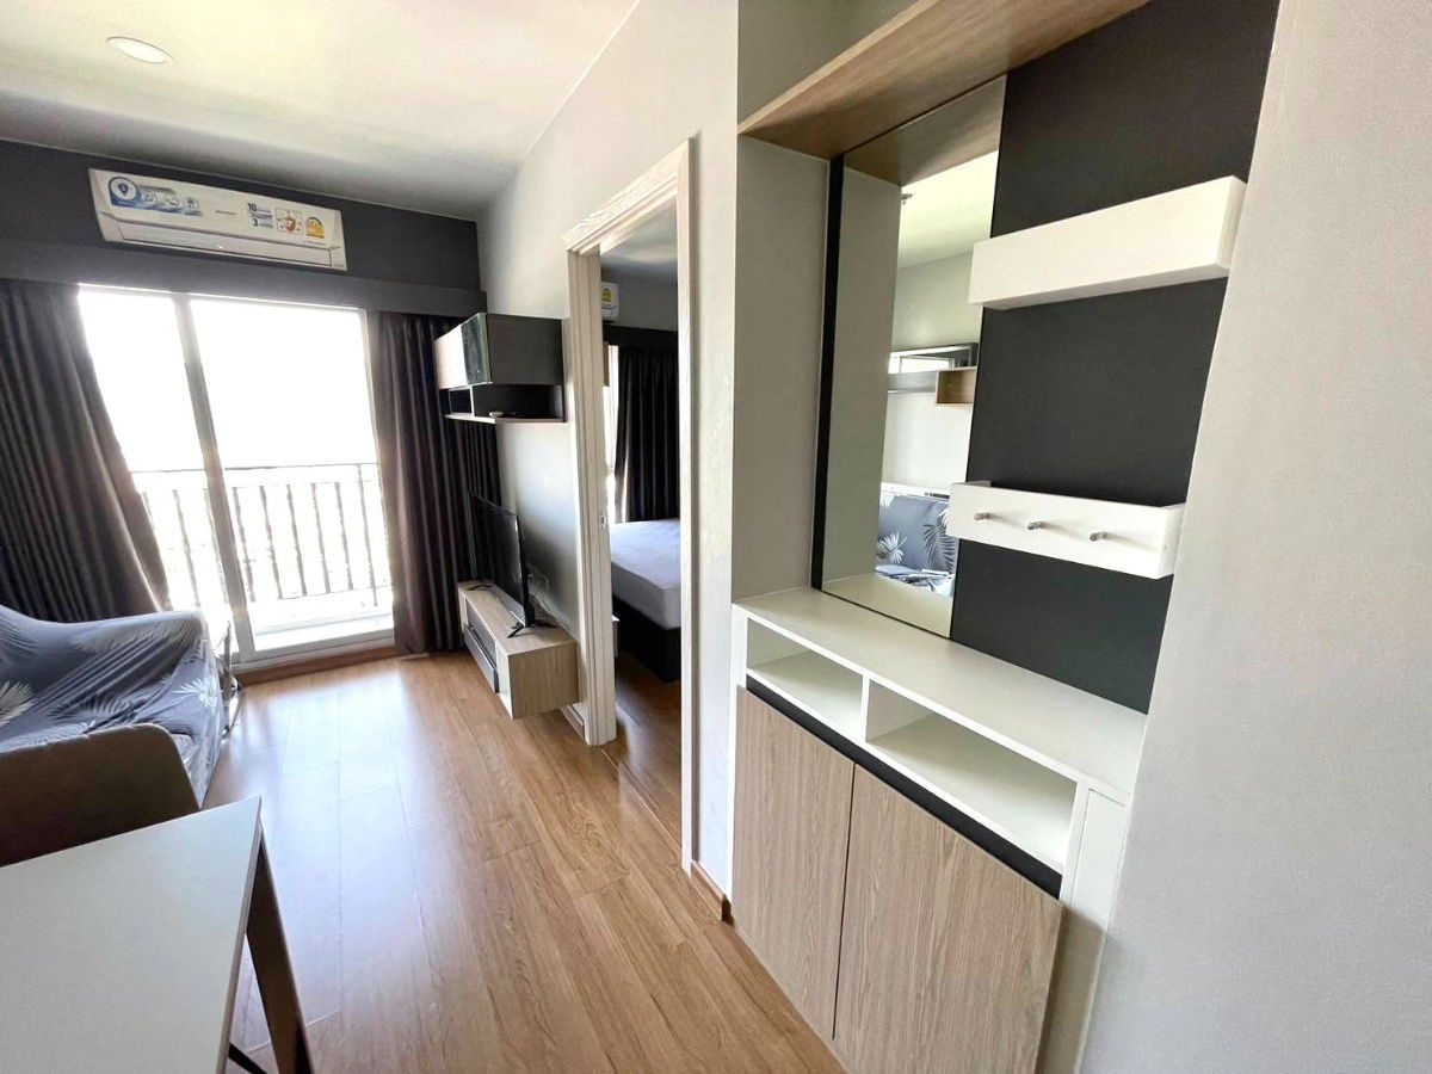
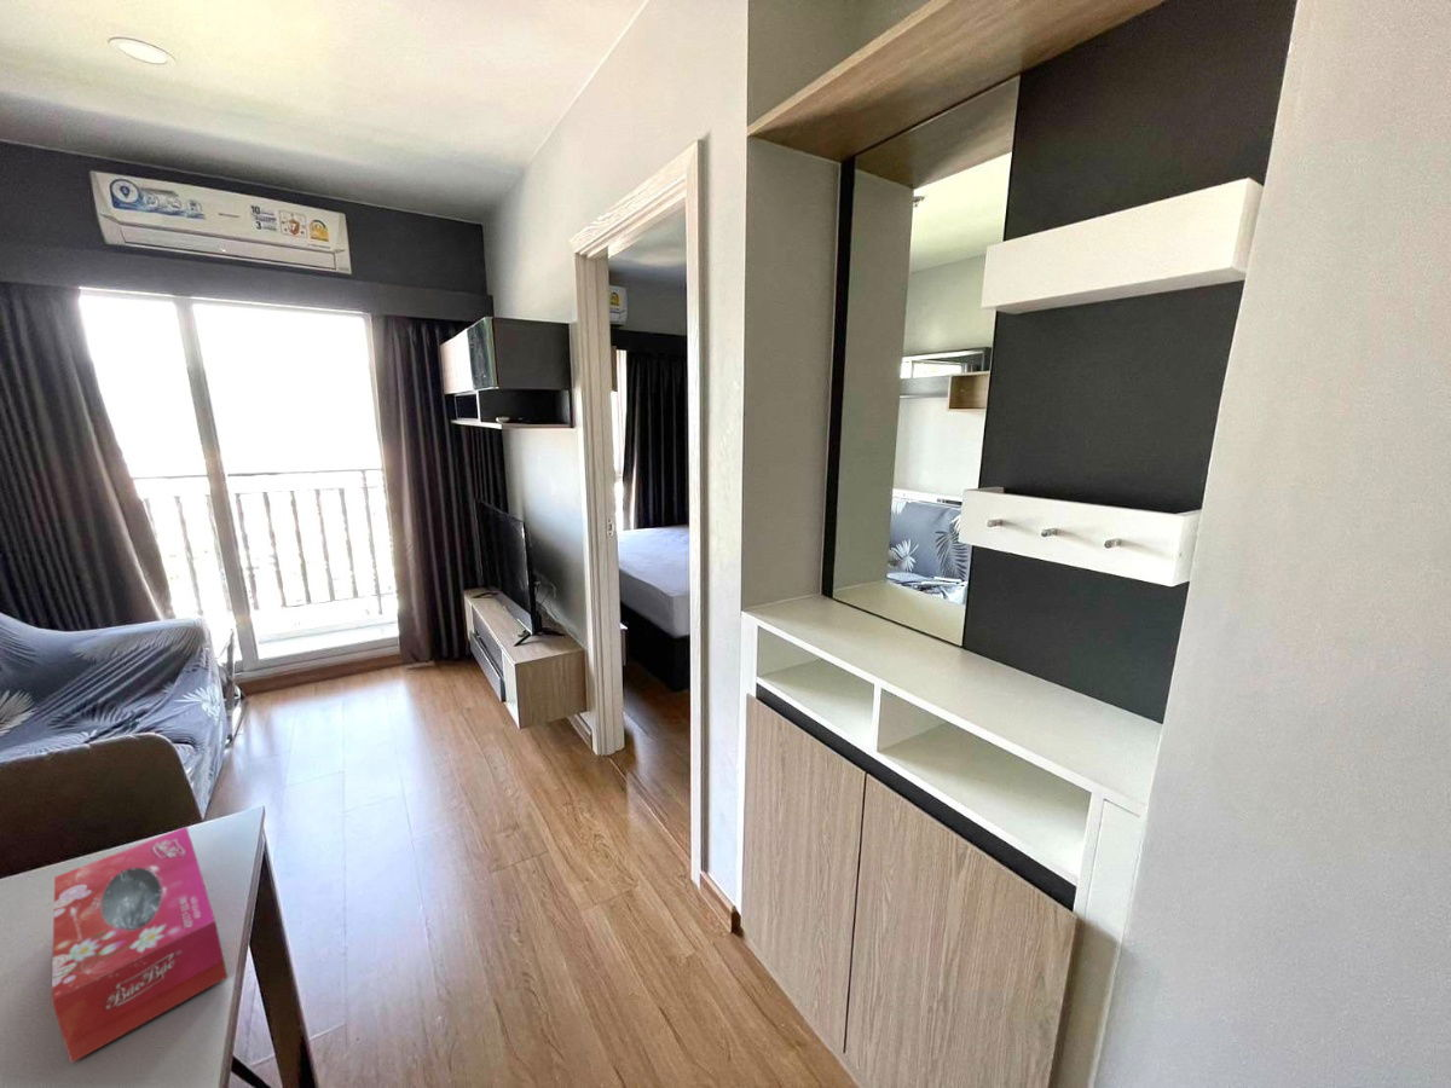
+ tissue box (138, 925)
